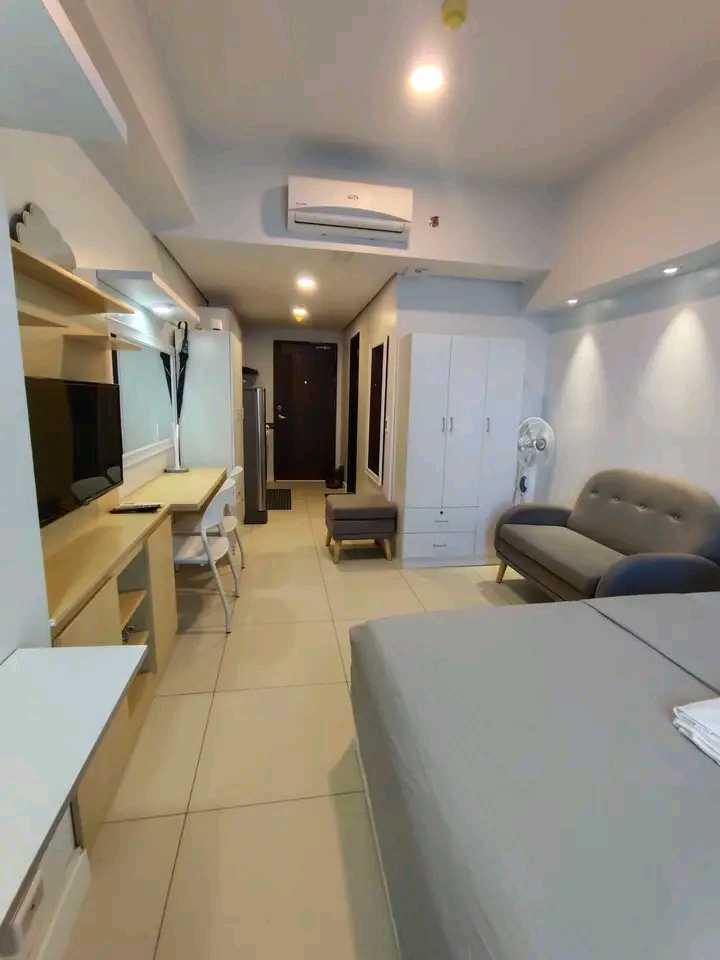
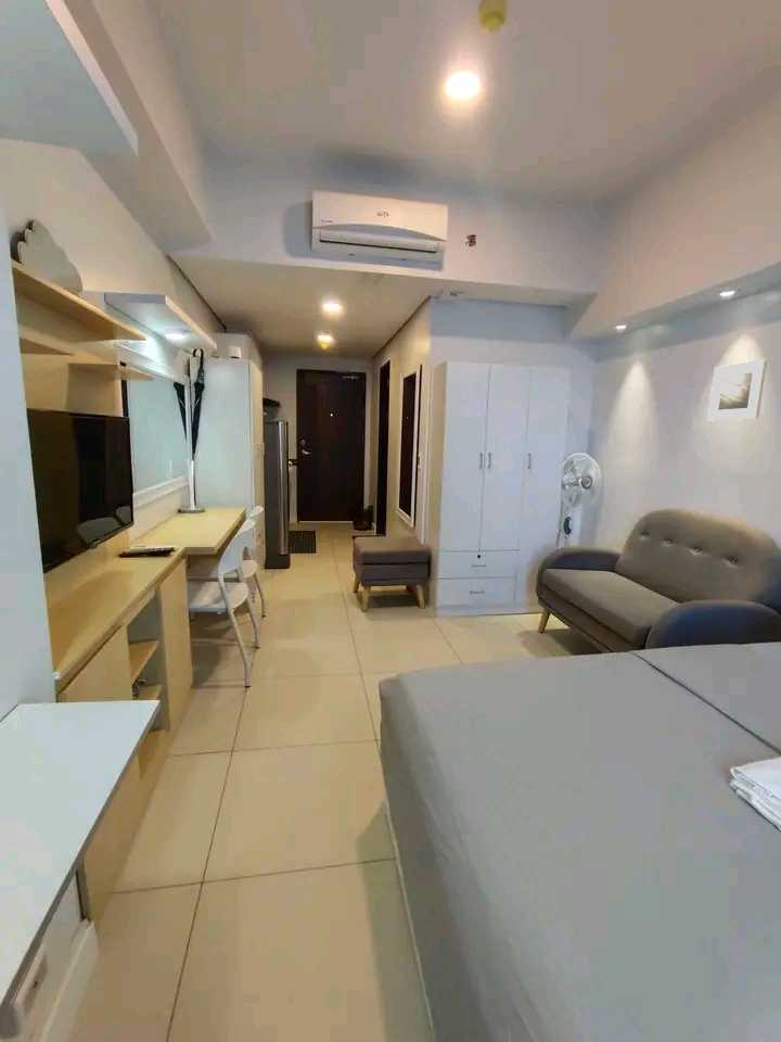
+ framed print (735, 392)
